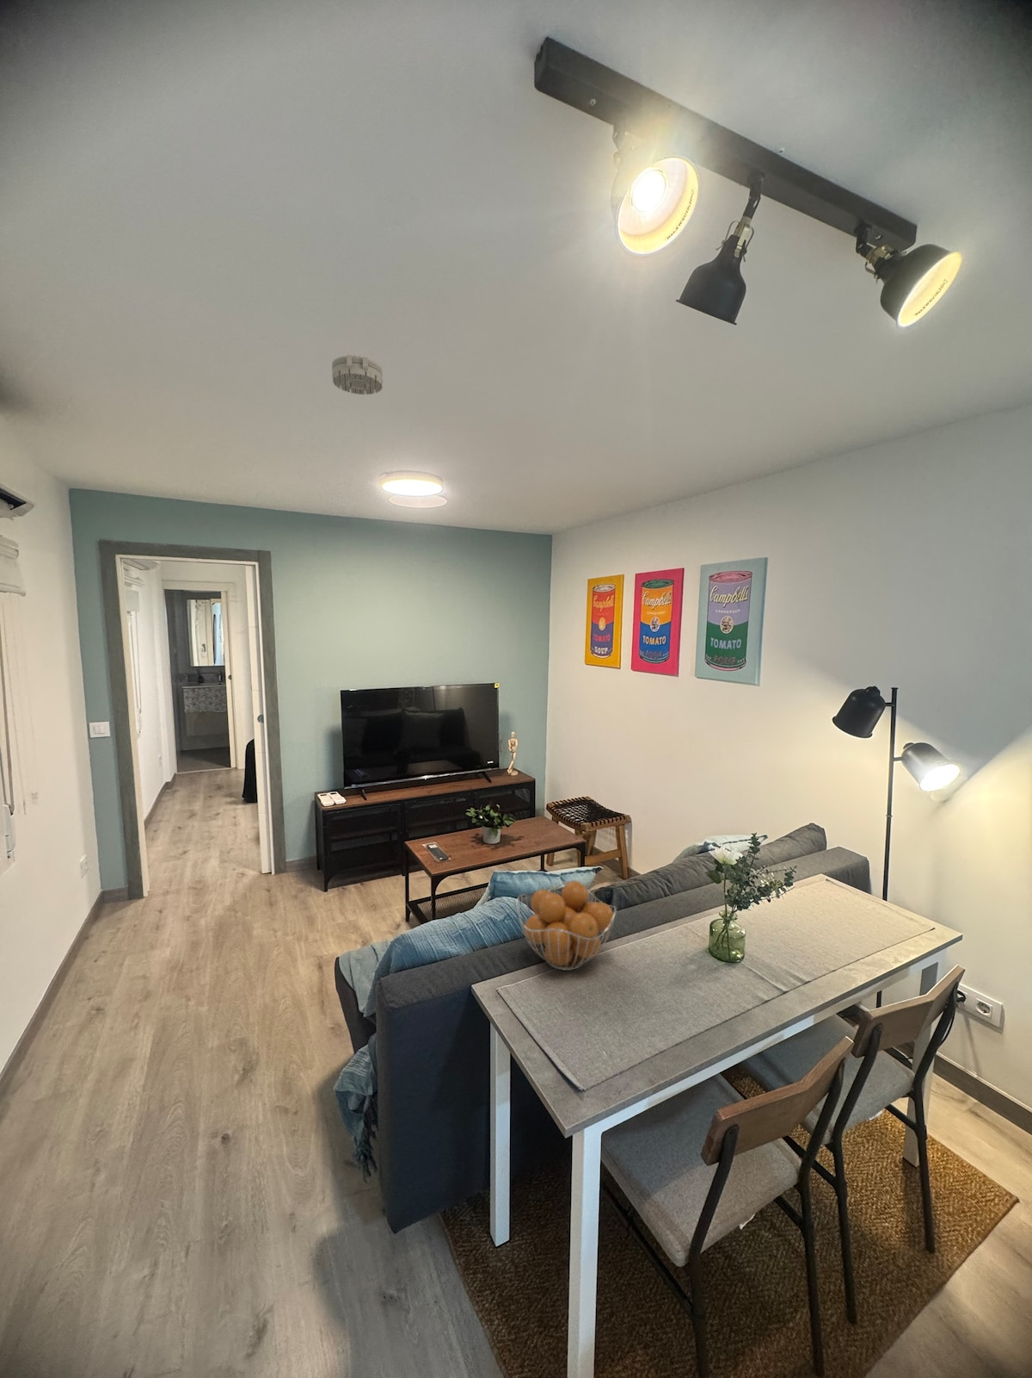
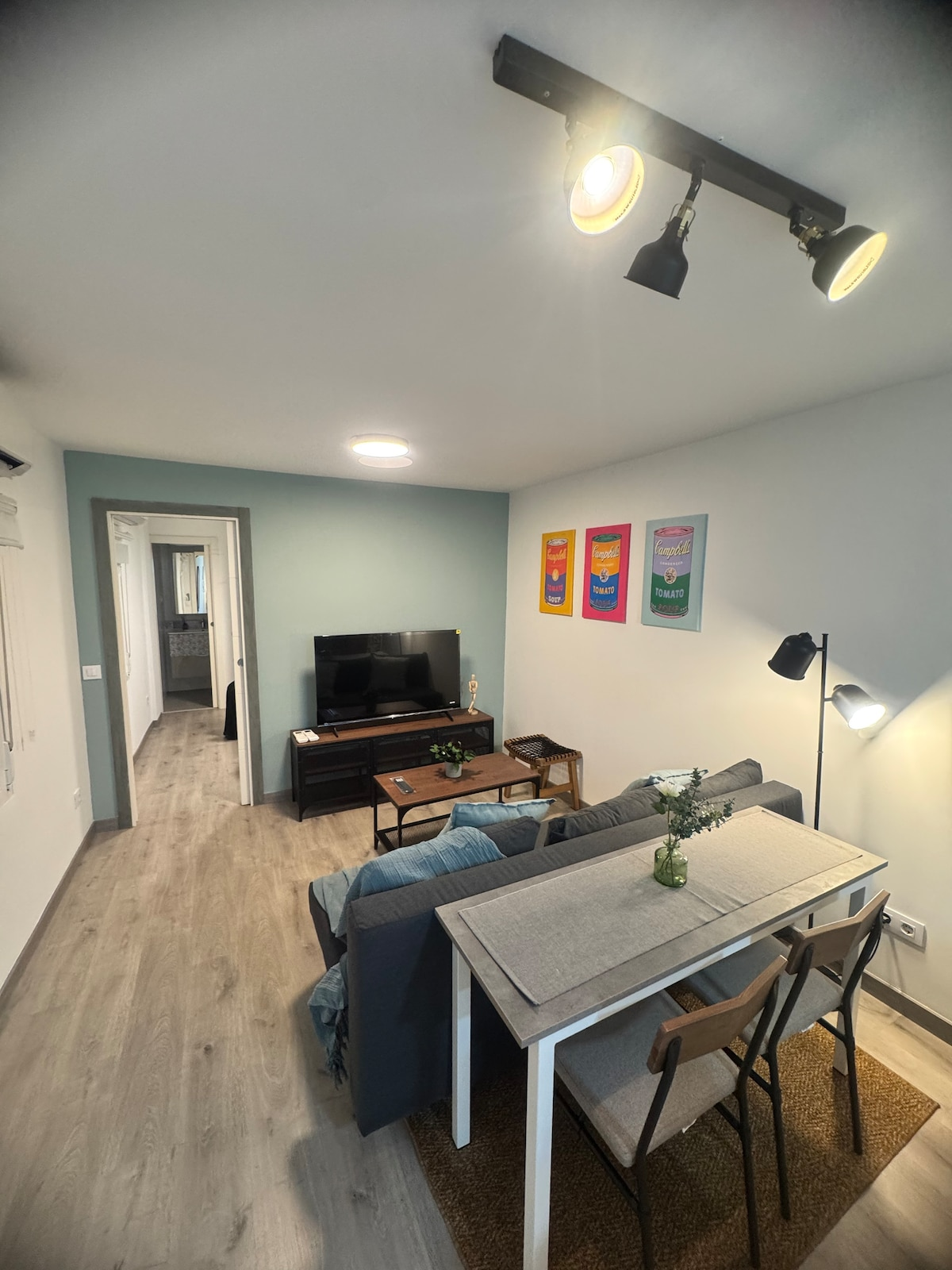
- smoke detector (357, 373)
- fruit basket (565, 924)
